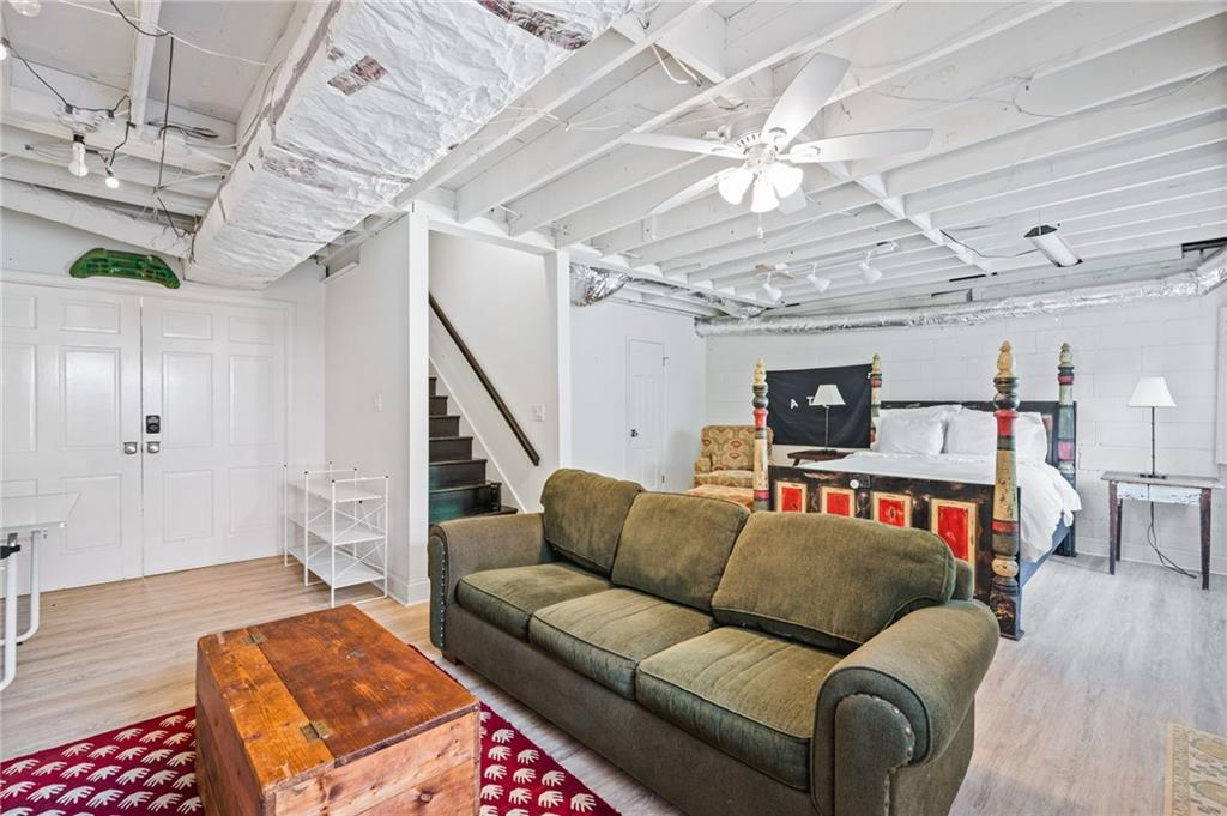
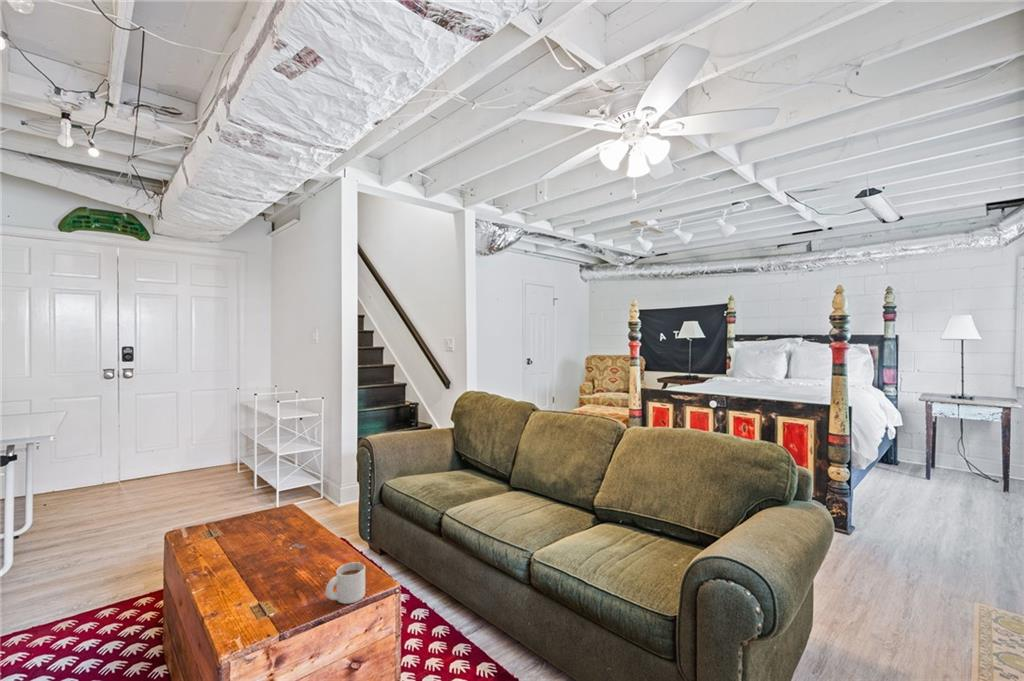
+ mug (345, 584)
